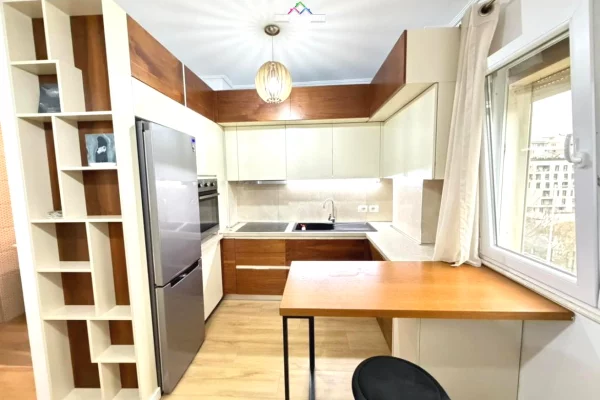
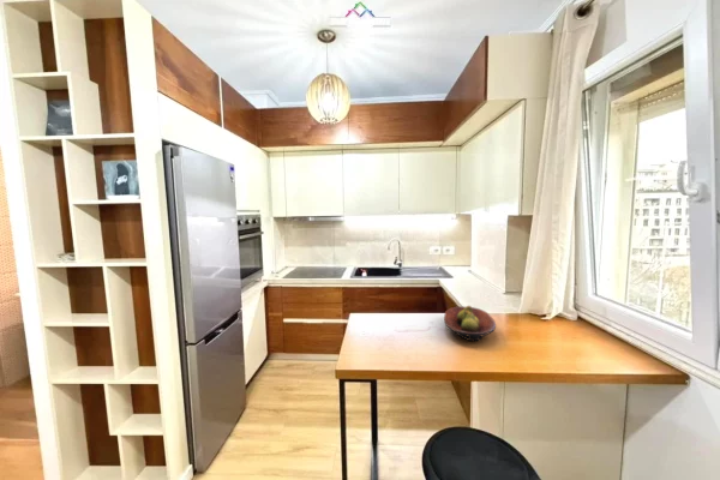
+ fruit bowl (468, 319)
